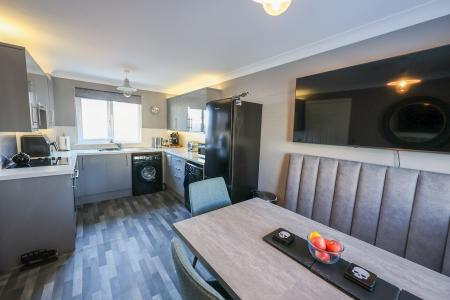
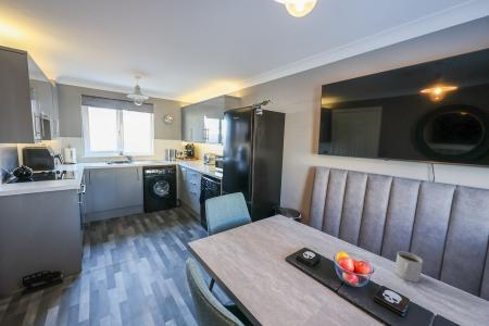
+ mug (406, 267)
